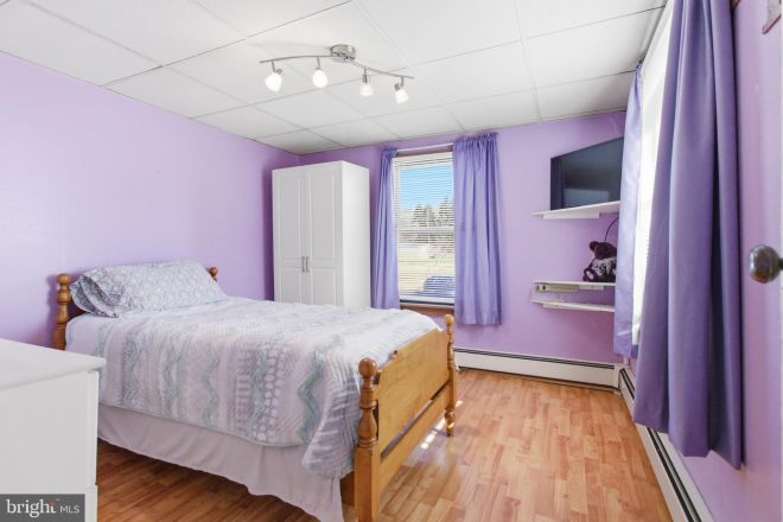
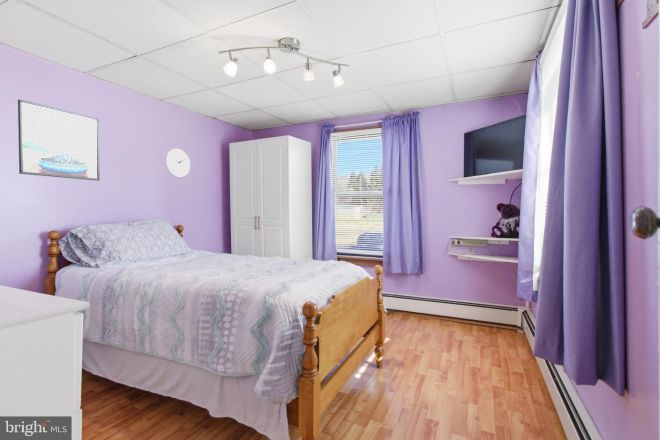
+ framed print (62, 143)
+ wall clock (178, 163)
